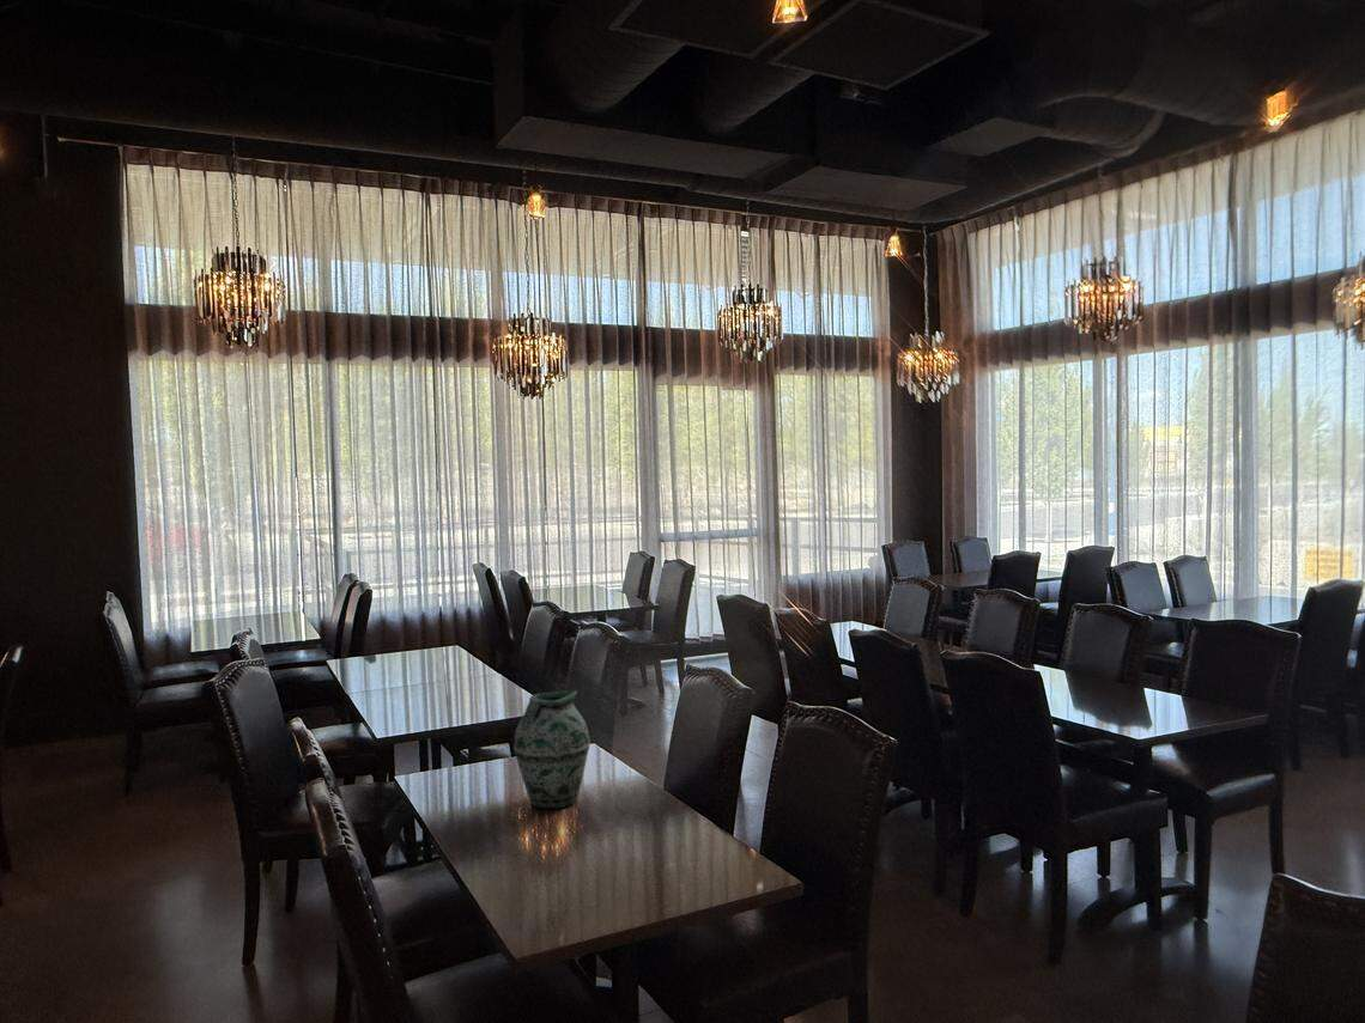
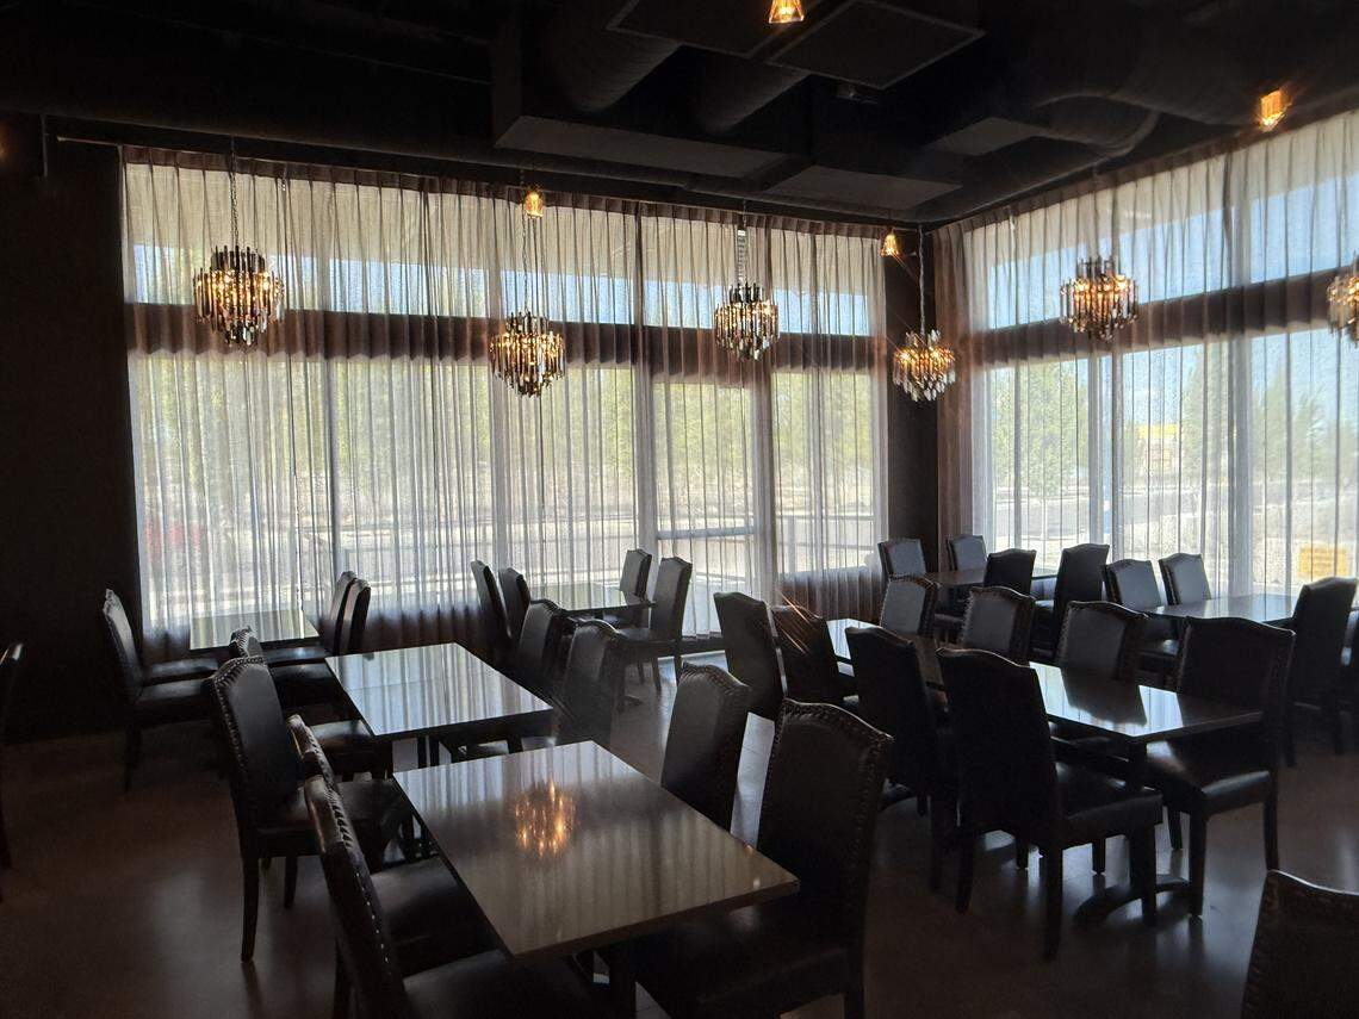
- vase (552, 748)
